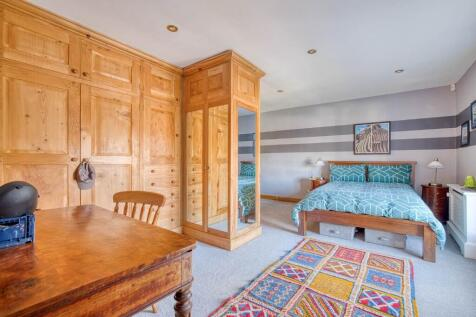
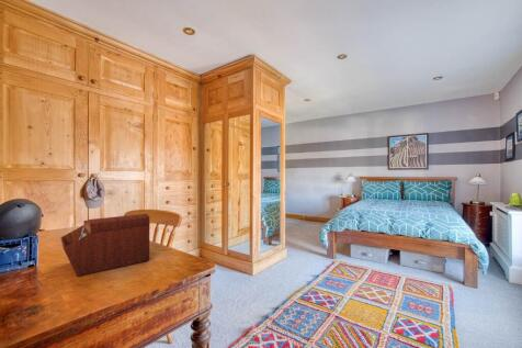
+ sewing box (105, 238)
